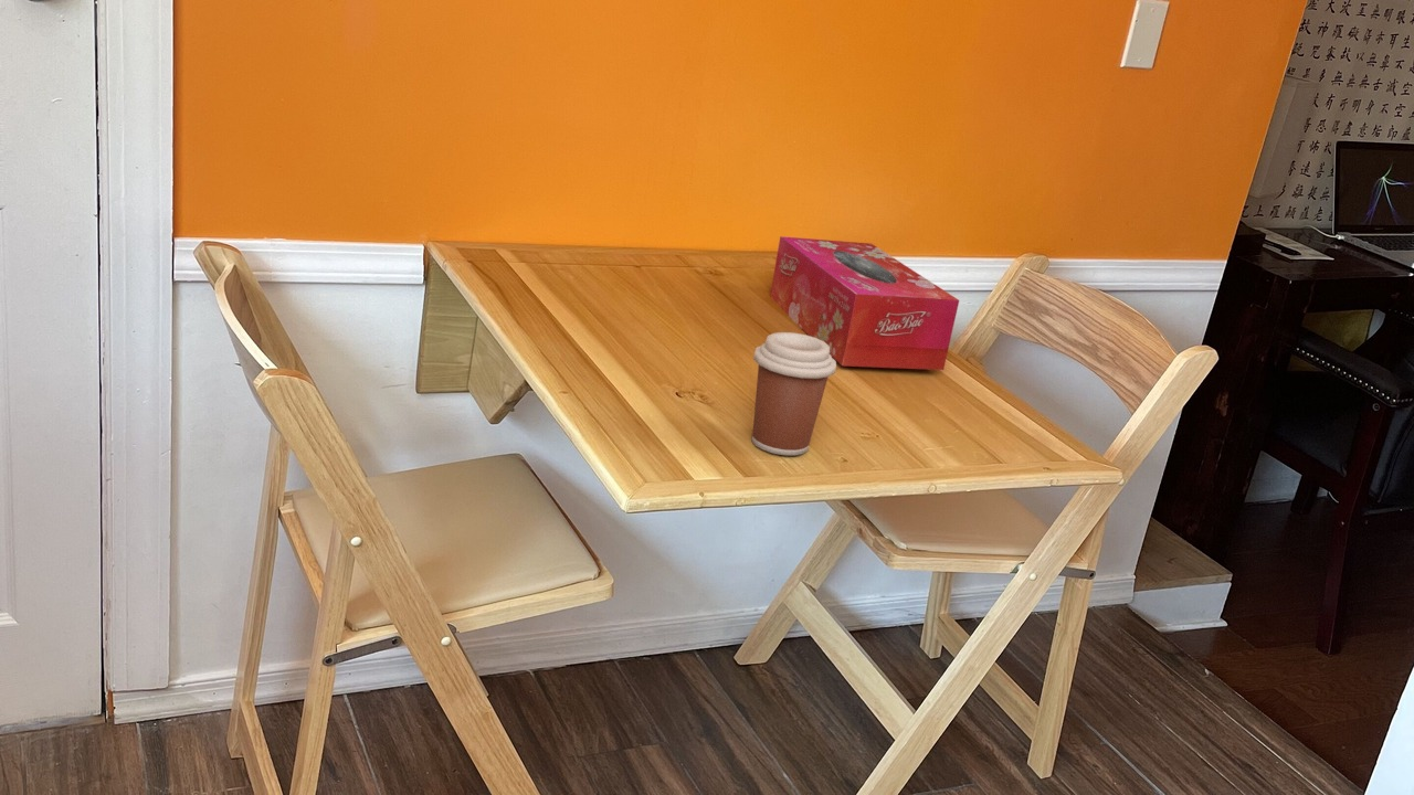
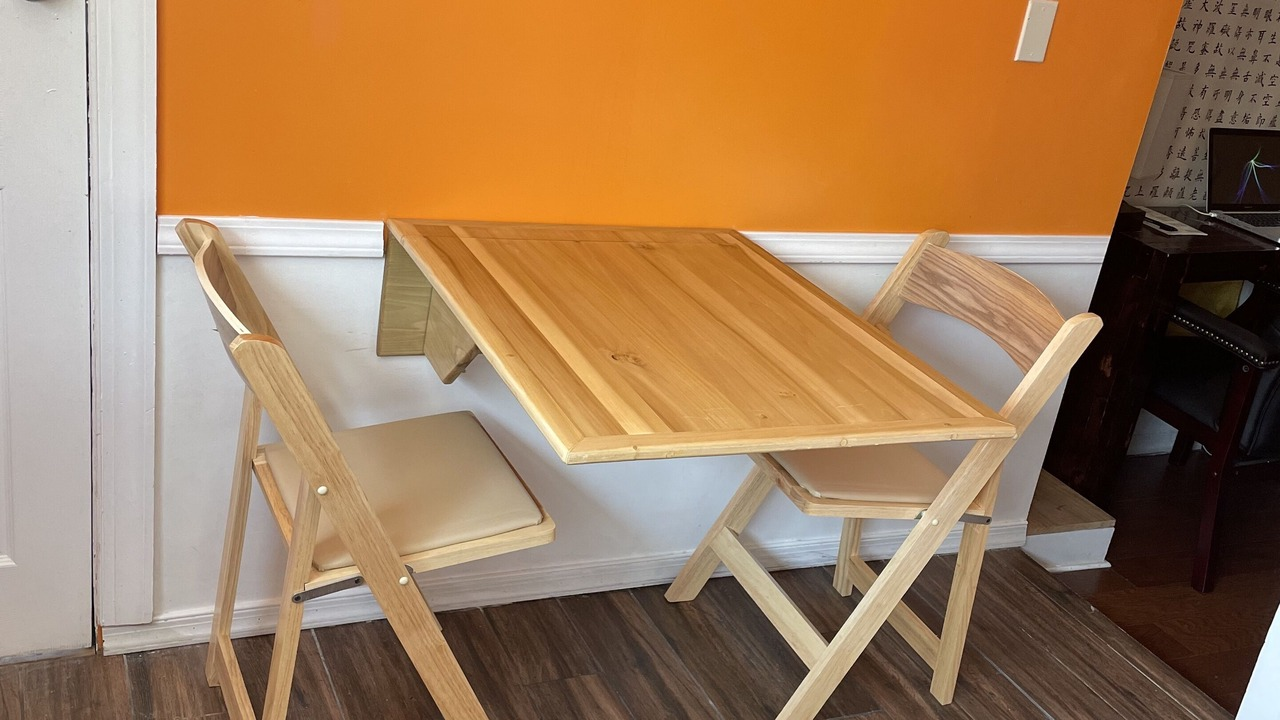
- coffee cup (789, 393)
- tissue box (857, 299)
